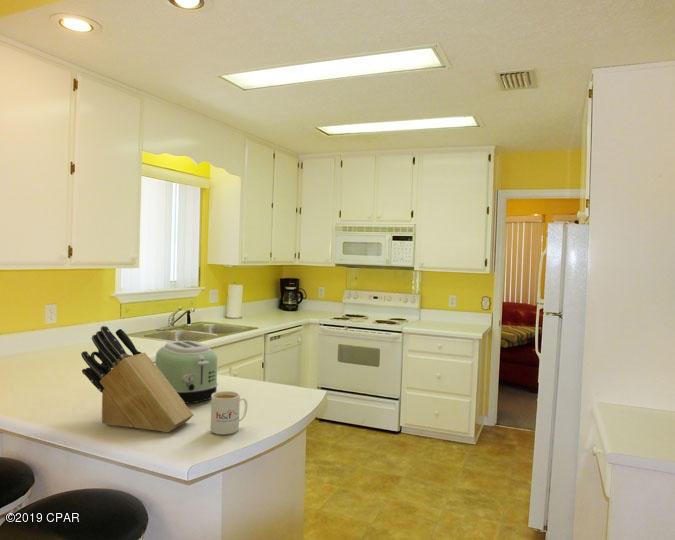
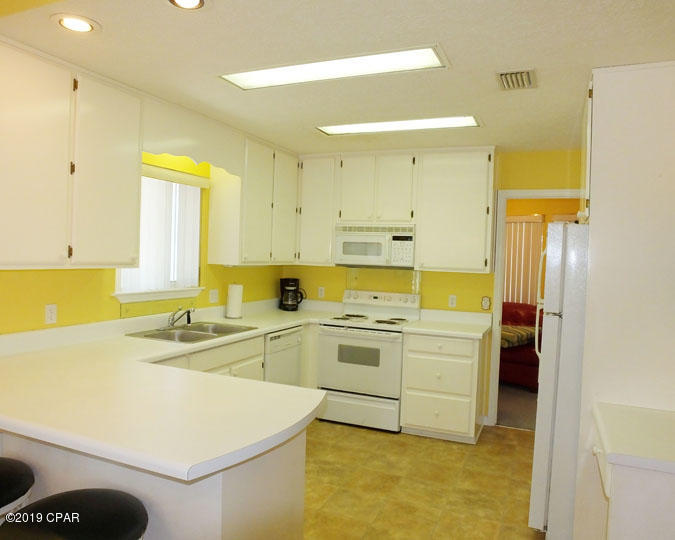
- knife block (136, 375)
- mug (230, 411)
- toaster (187, 370)
